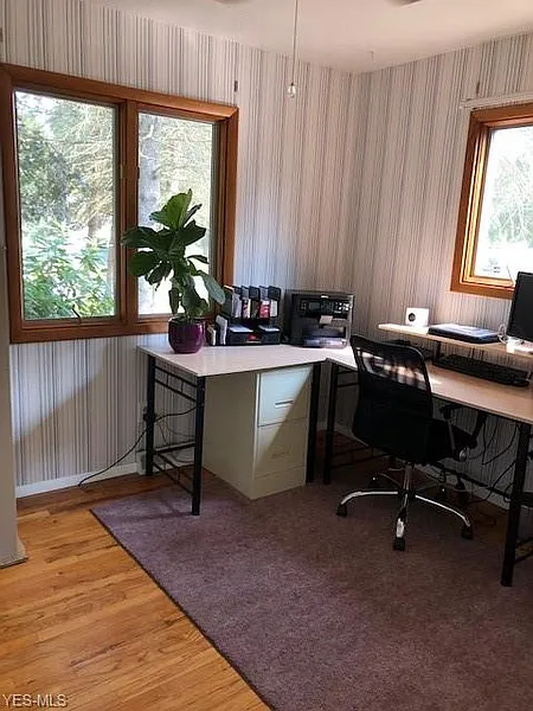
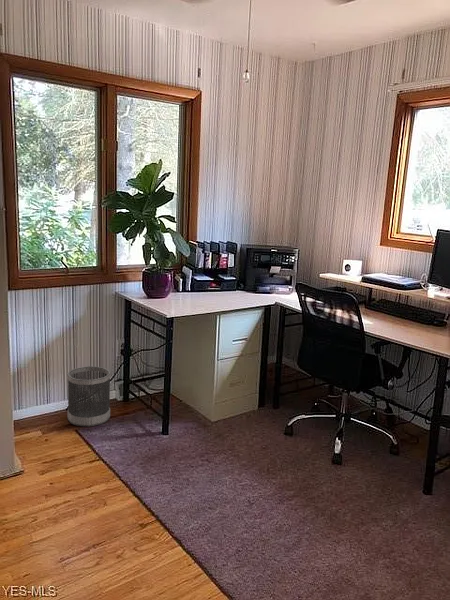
+ wastebasket (89, 395)
